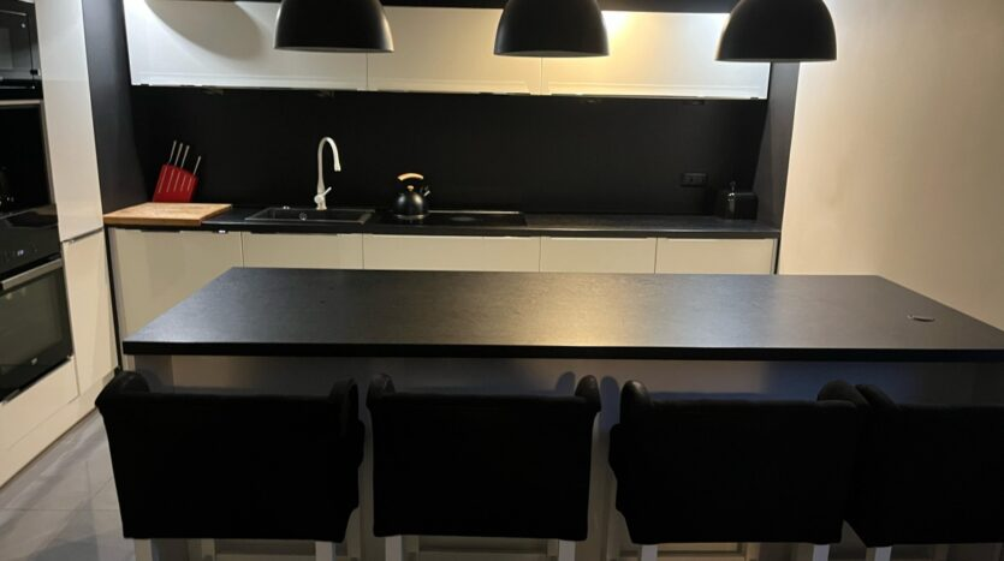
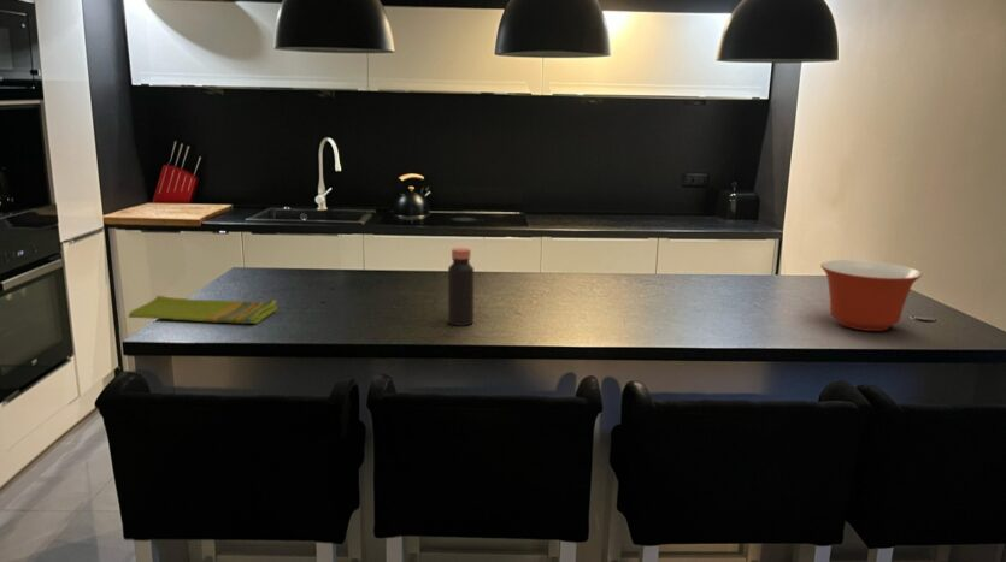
+ mixing bowl (866, 296)
+ bottle (460, 286)
+ dish towel (205, 308)
